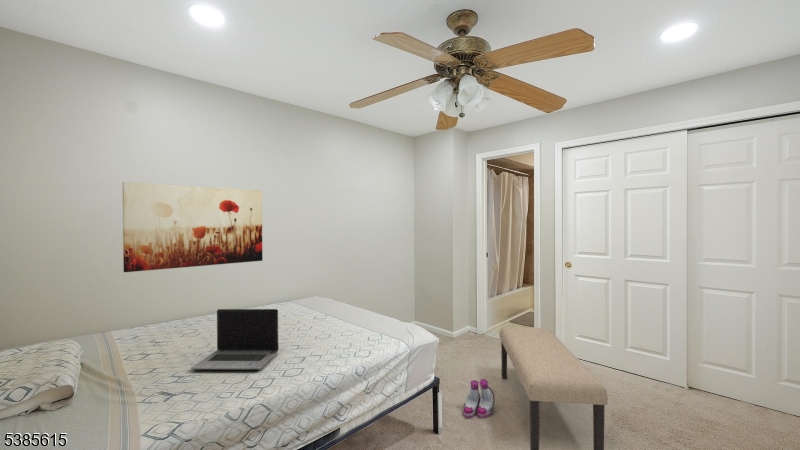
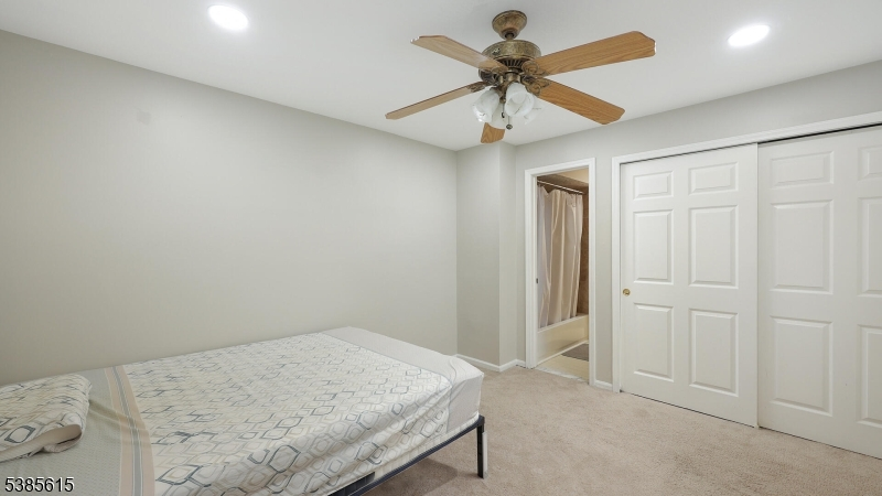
- laptop computer (237, 338)
- wall art (201, 226)
- boots (478, 395)
- bench (541, 378)
